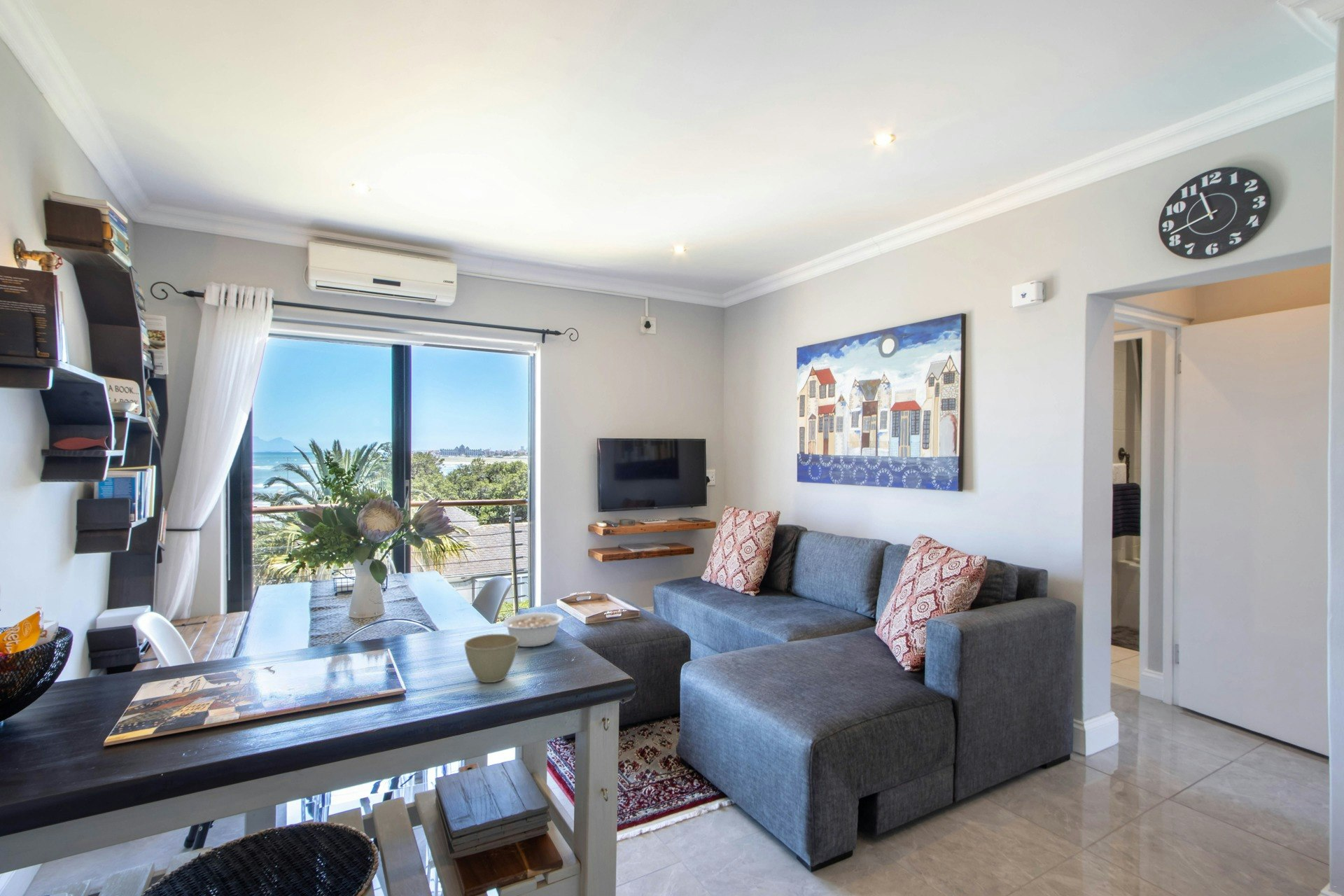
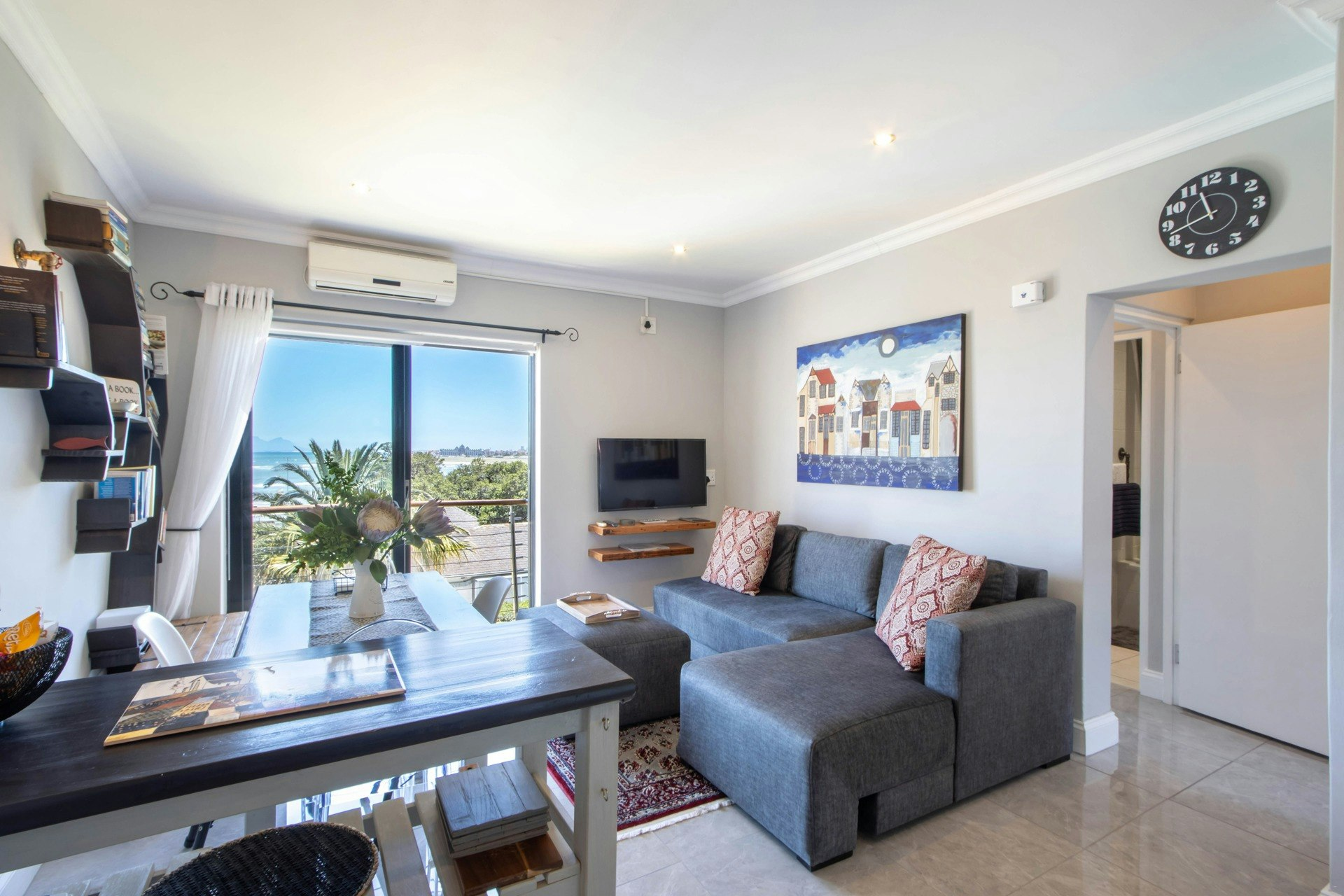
- legume (536, 627)
- flower pot (491, 659)
